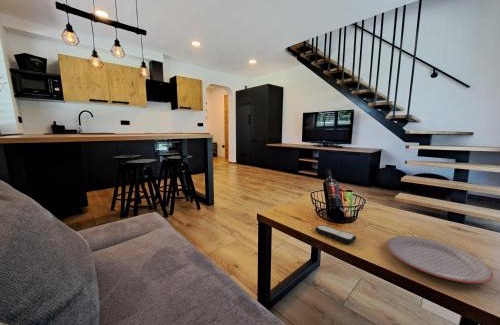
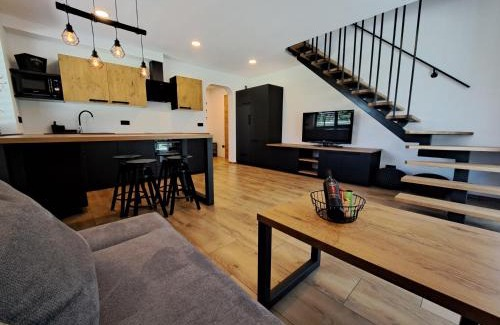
- remote control (334, 233)
- plate (432, 257)
